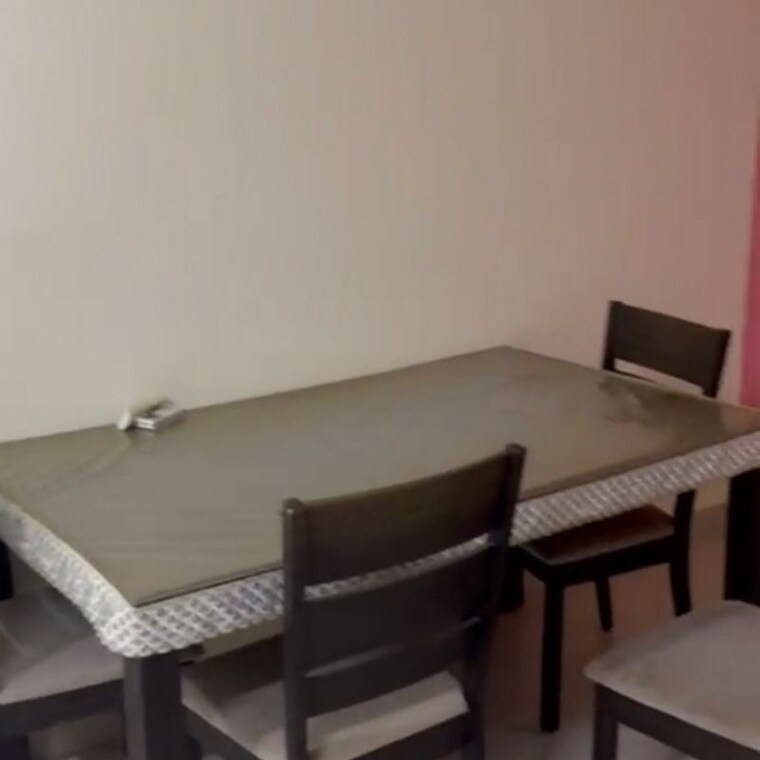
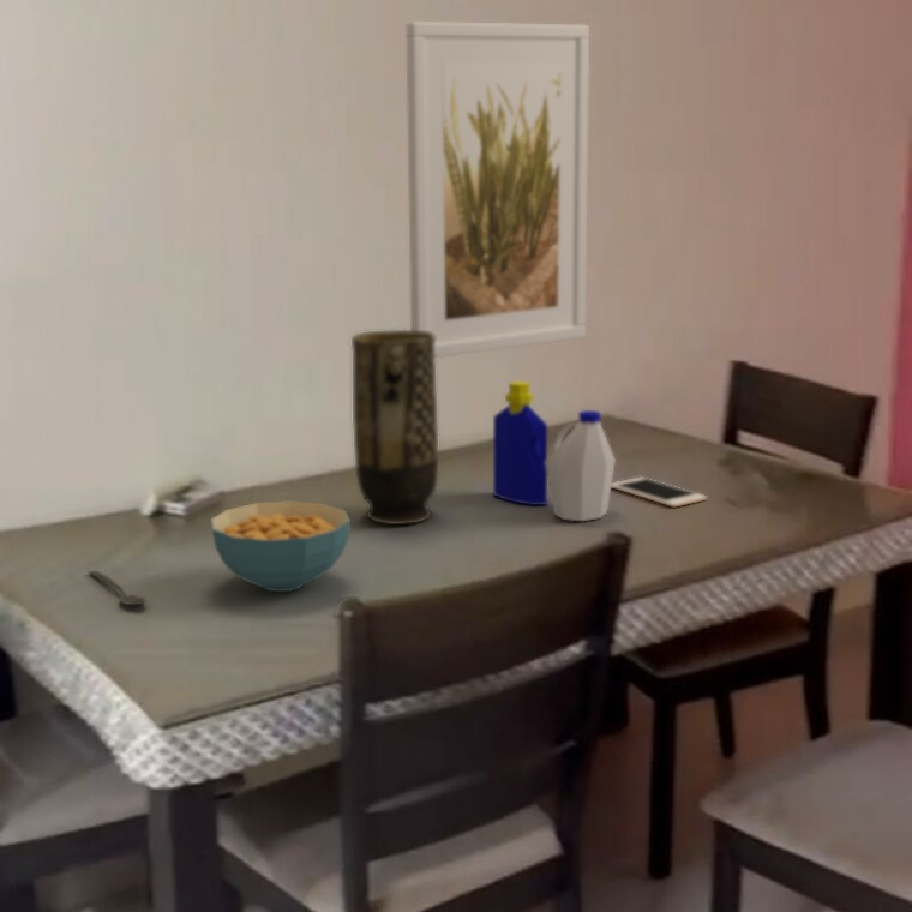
+ vase (396, 427)
+ spoon (115, 587)
+ bottle (546, 448)
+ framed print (500, 190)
+ cell phone (656, 491)
+ cereal bowl (281, 552)
